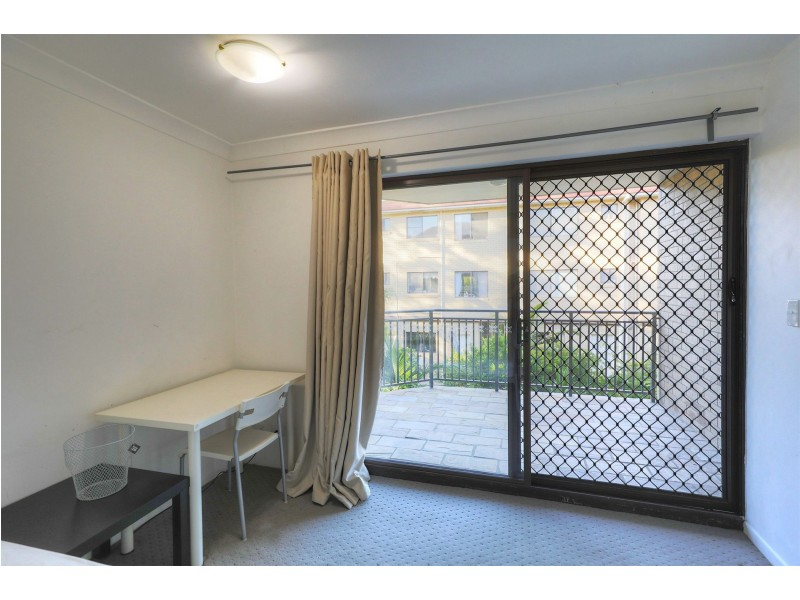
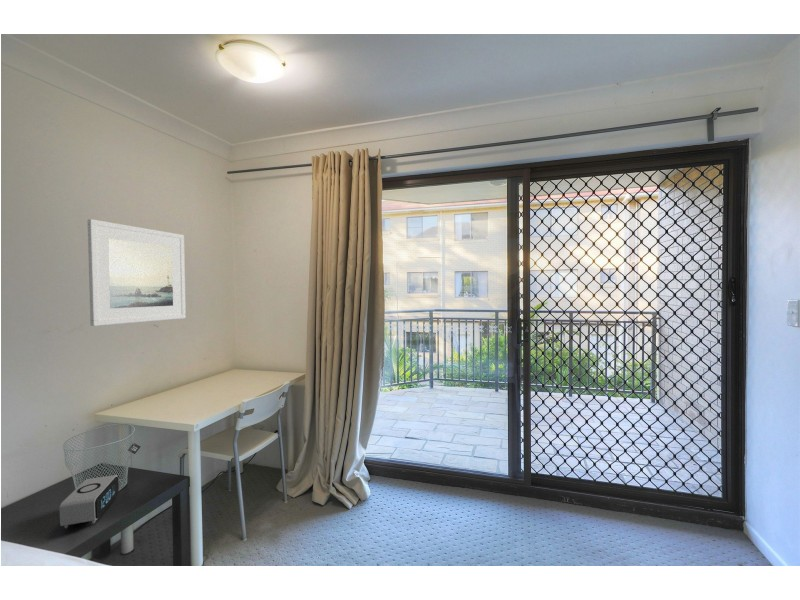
+ alarm clock (91, 500)
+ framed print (142, 274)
